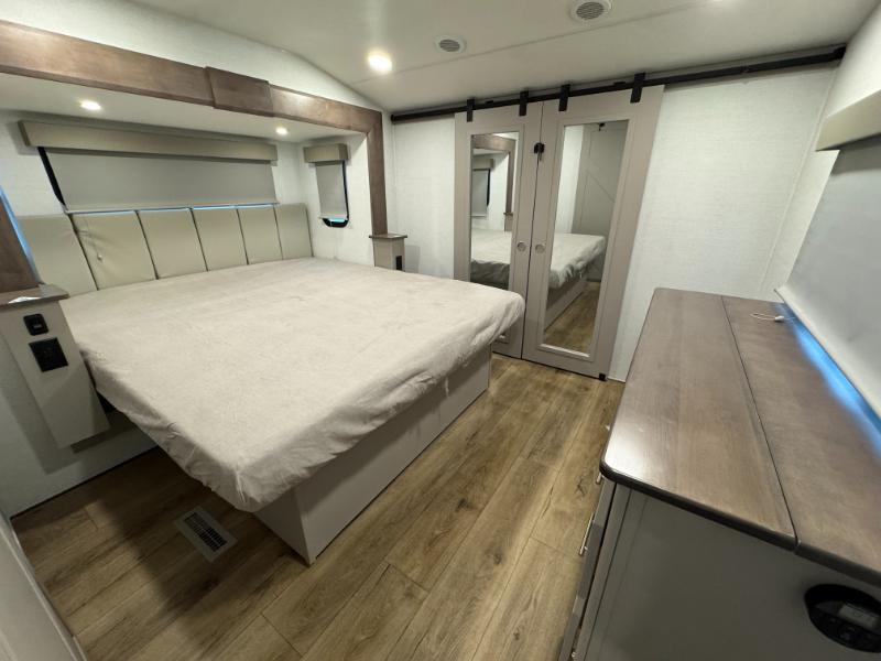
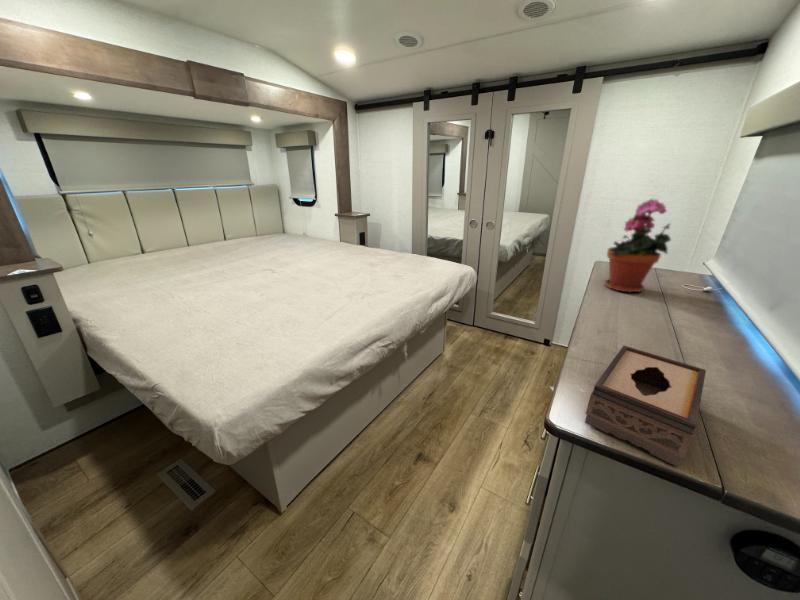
+ tissue box (646, 395)
+ potted plant (637, 245)
